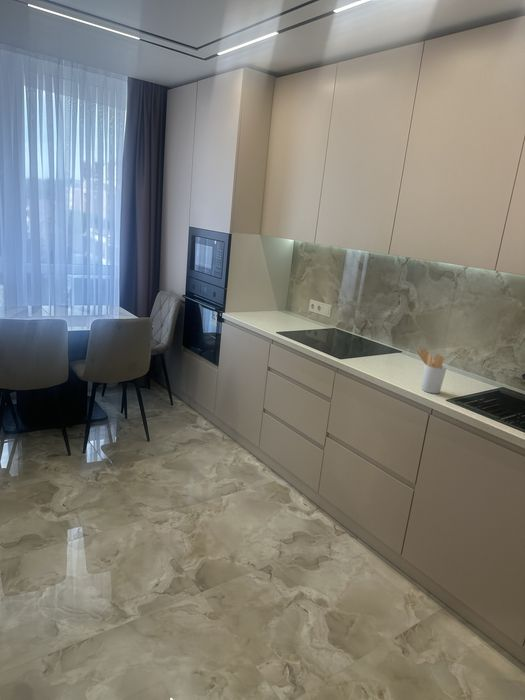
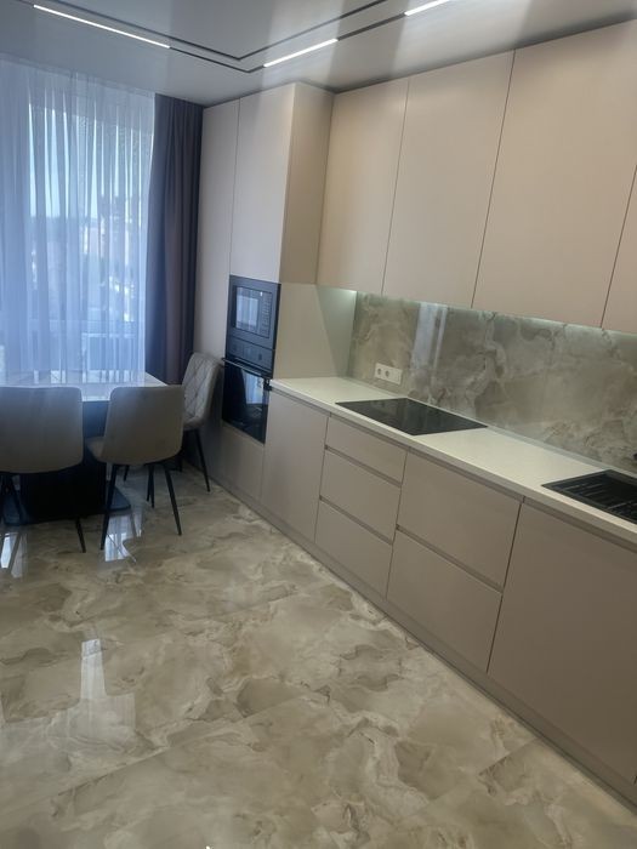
- utensil holder (429, 370)
